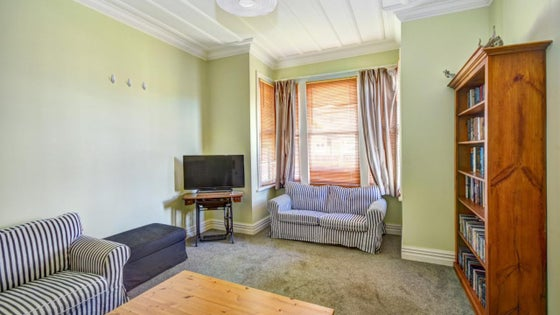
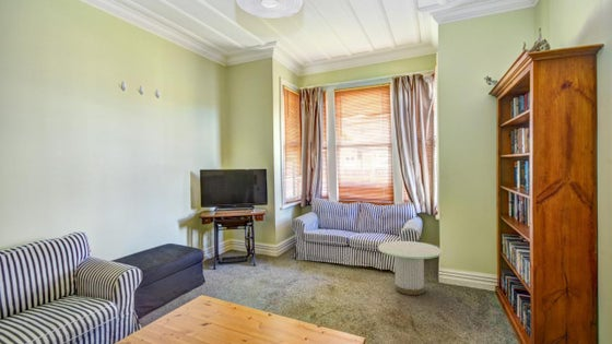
+ side table (409, 269)
